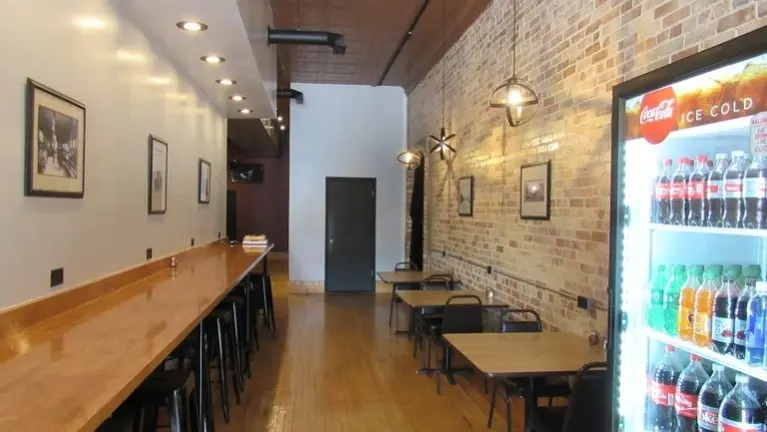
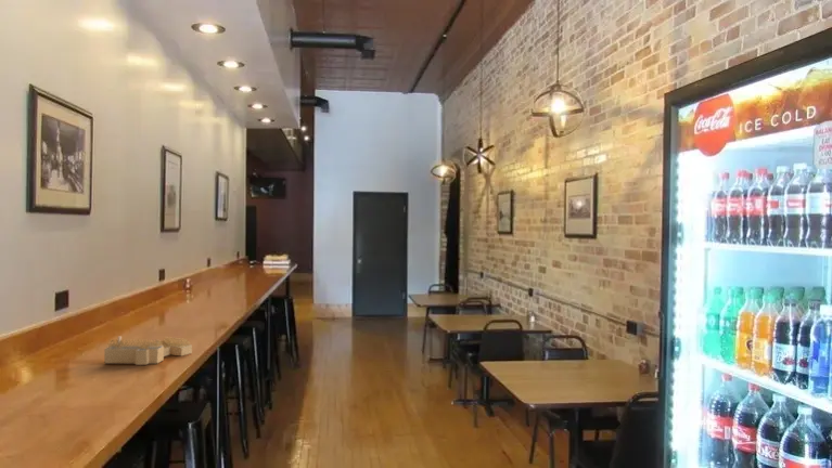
+ house frame (151, 344)
